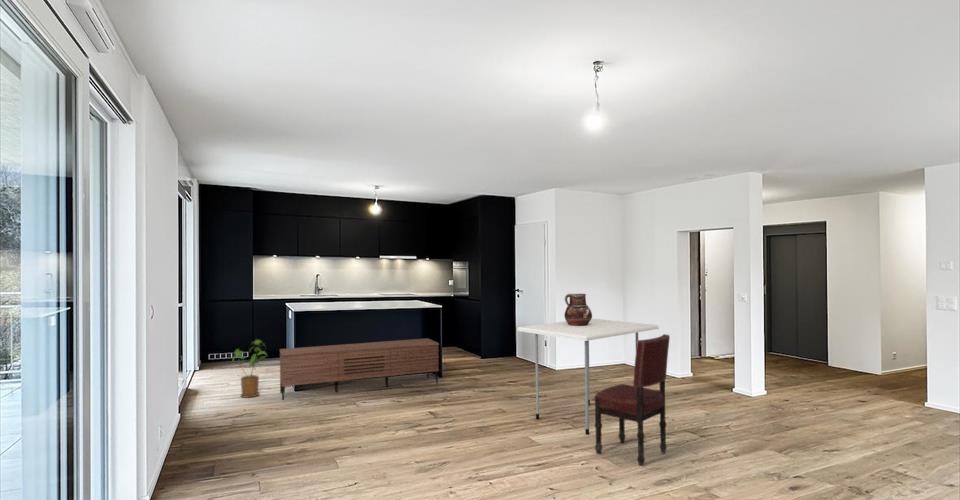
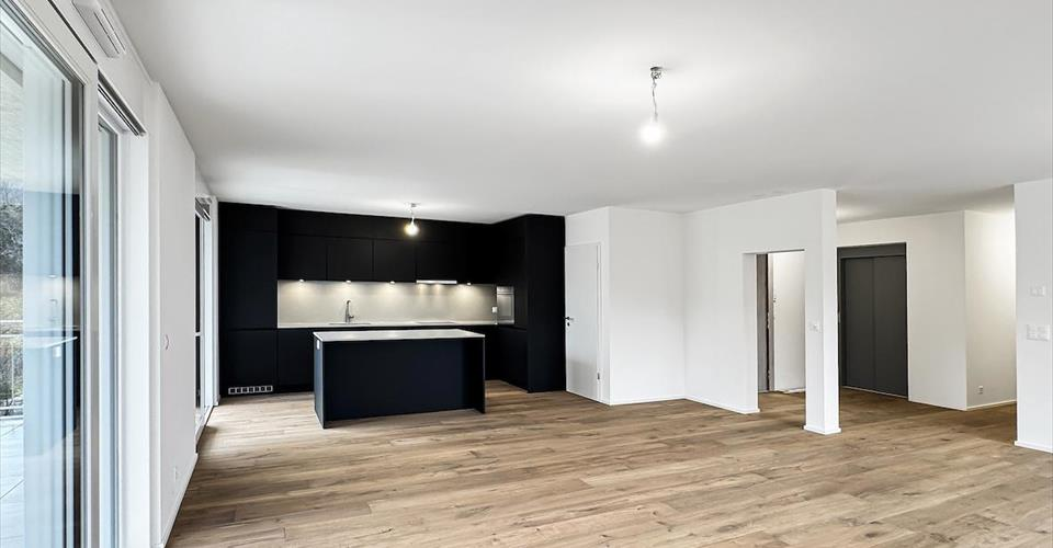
- dining chair (632, 394)
- dining table (588, 372)
- sideboard (361, 367)
- house plant (252, 368)
- ceramic pot (578, 309)
